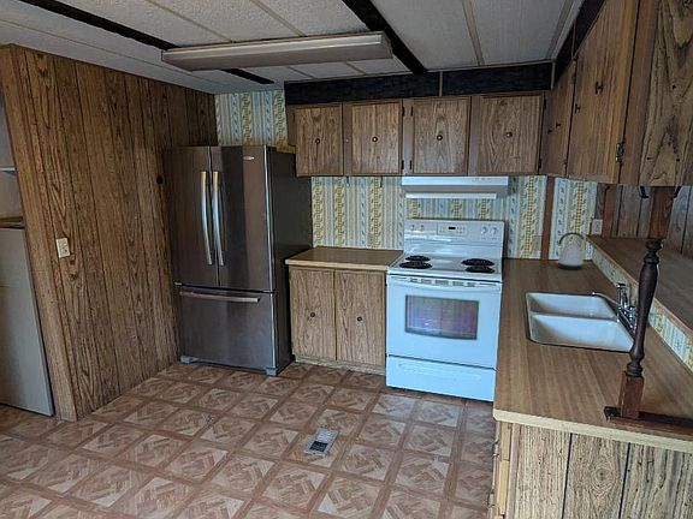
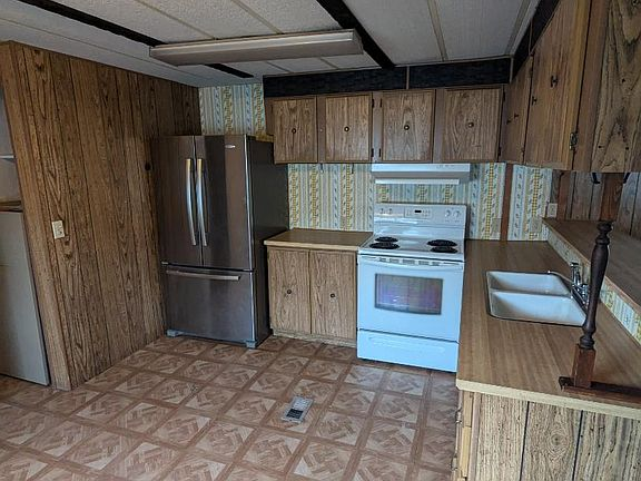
- kettle (571, 250)
